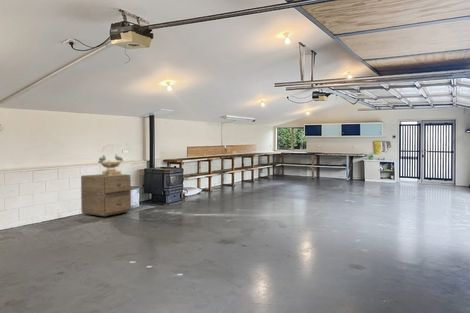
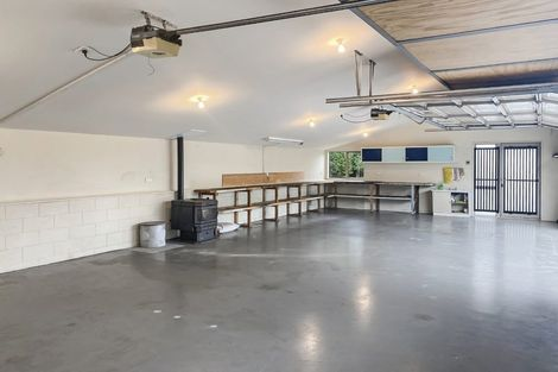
- birdbath (109, 164)
- filing cabinet (107, 194)
